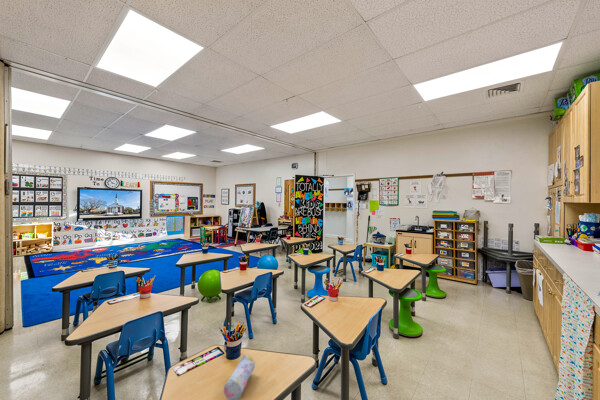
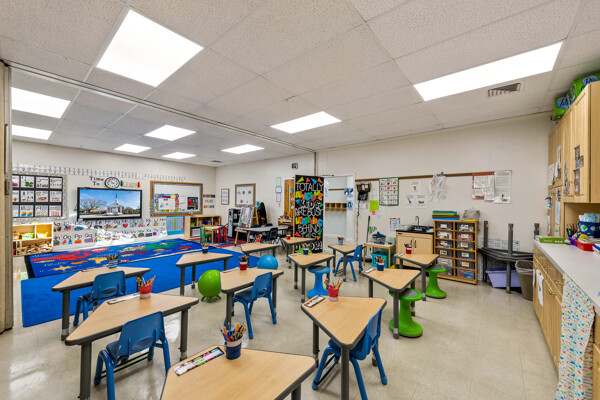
- pencil case (240, 376)
